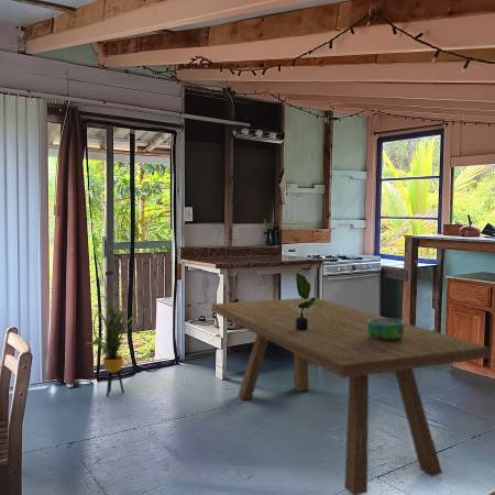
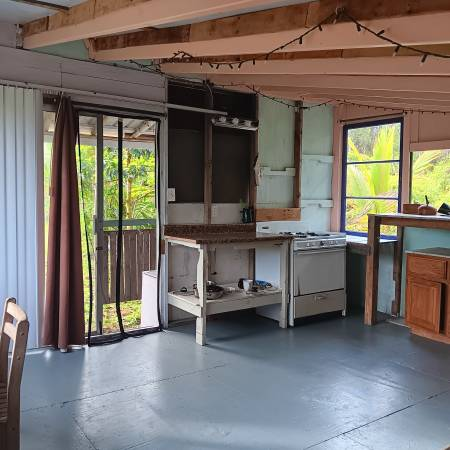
- house plant (116, 345)
- decorative bowl (385, 329)
- potted plant (305, 301)
- dining table (326, 369)
